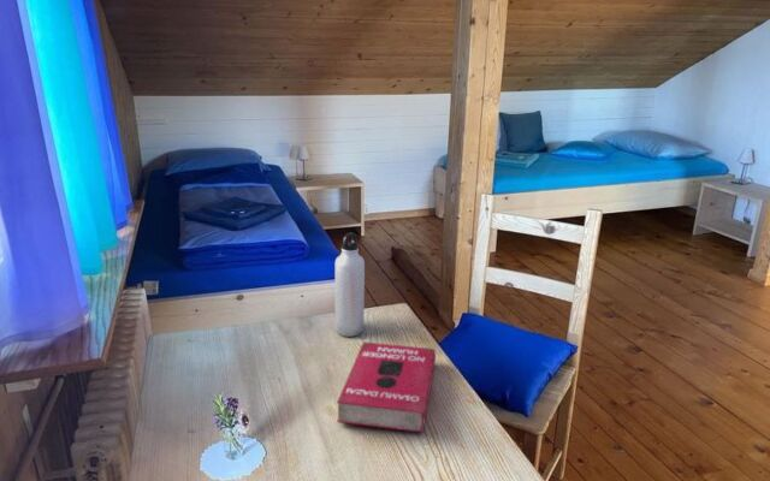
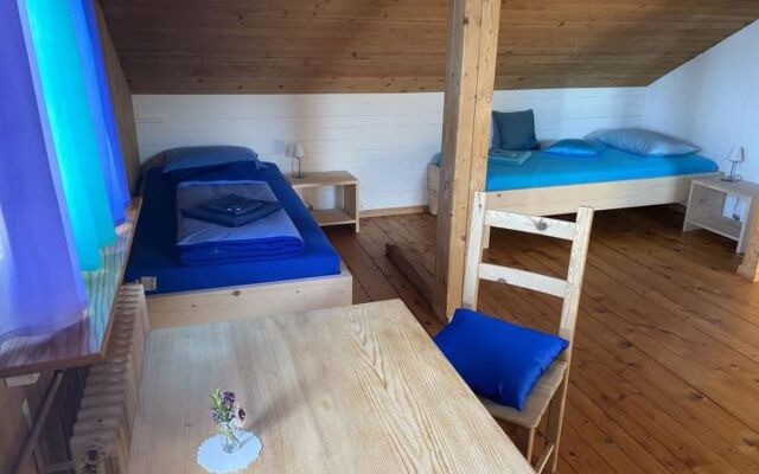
- water bottle (349, 283)
- book (390, 382)
